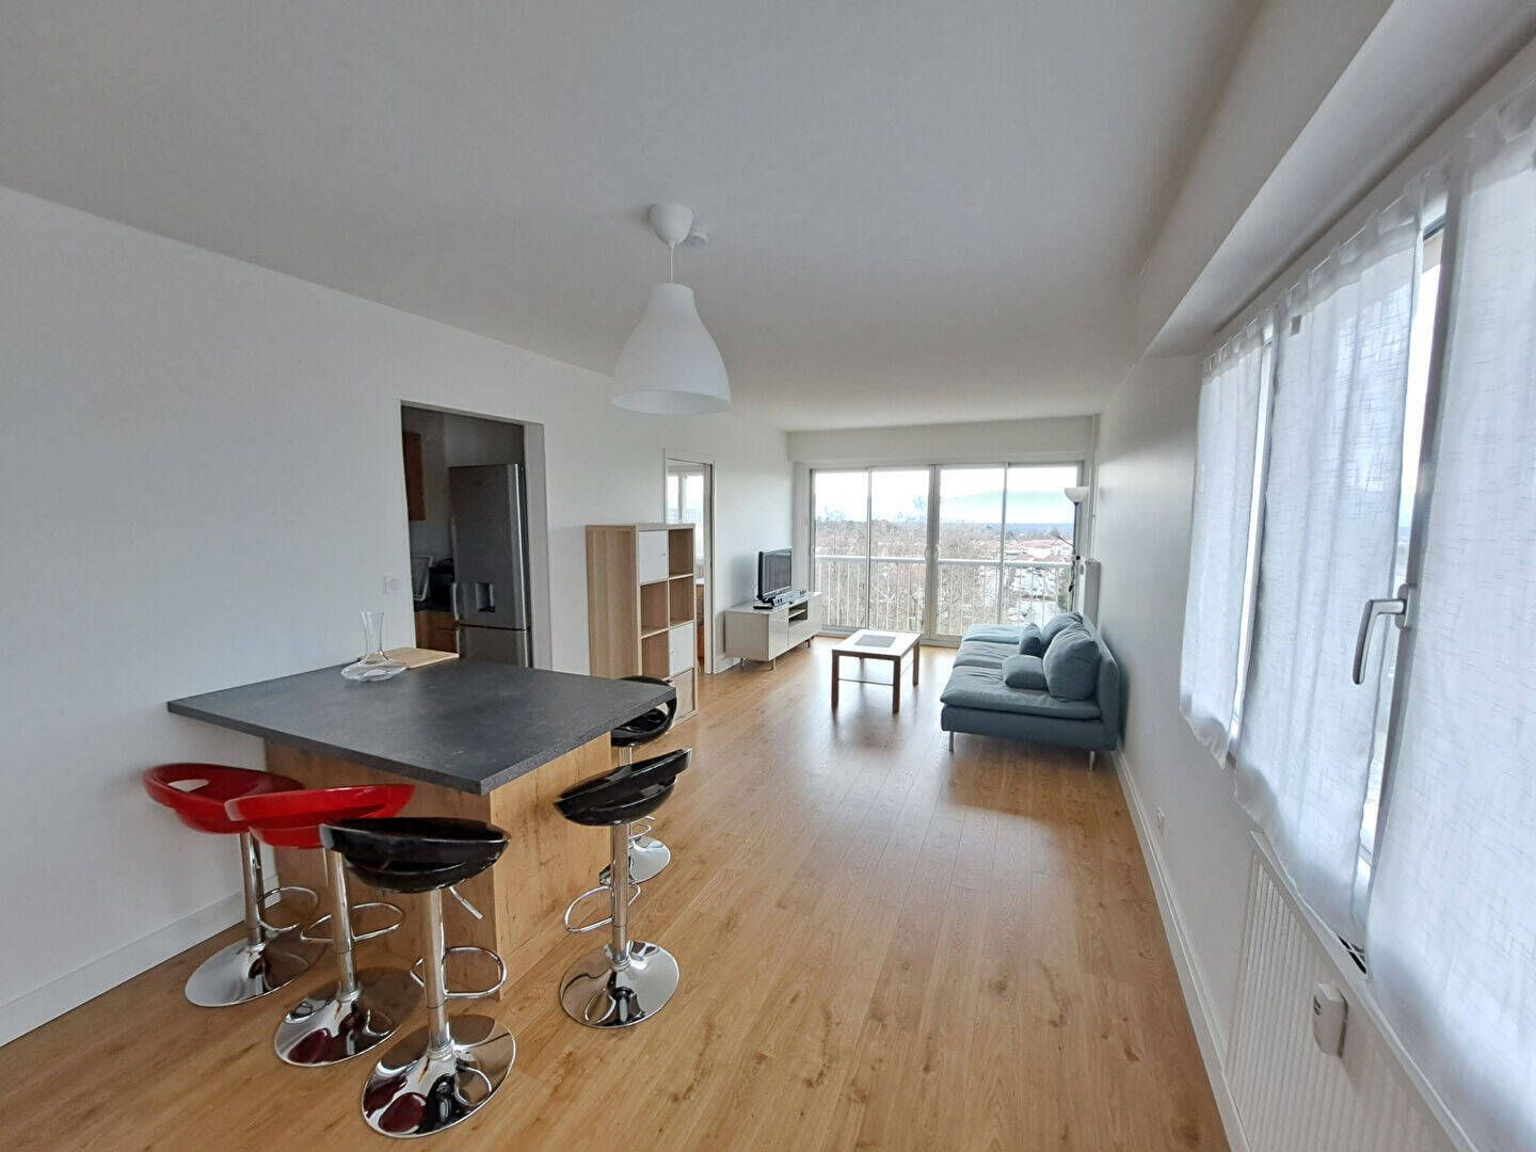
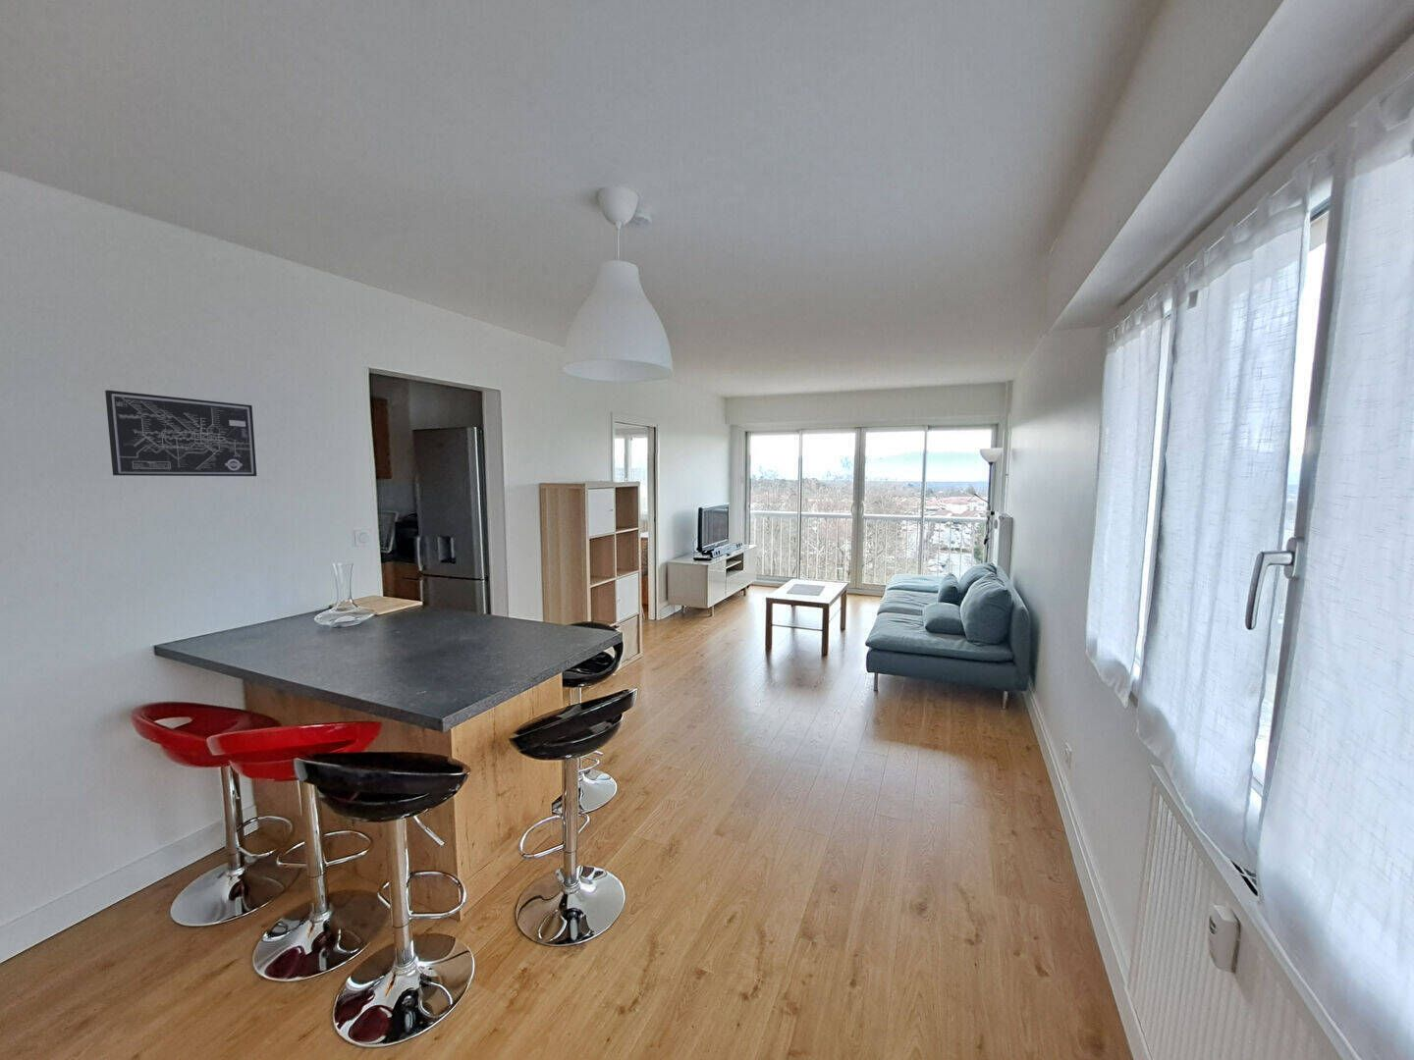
+ wall art (187, 436)
